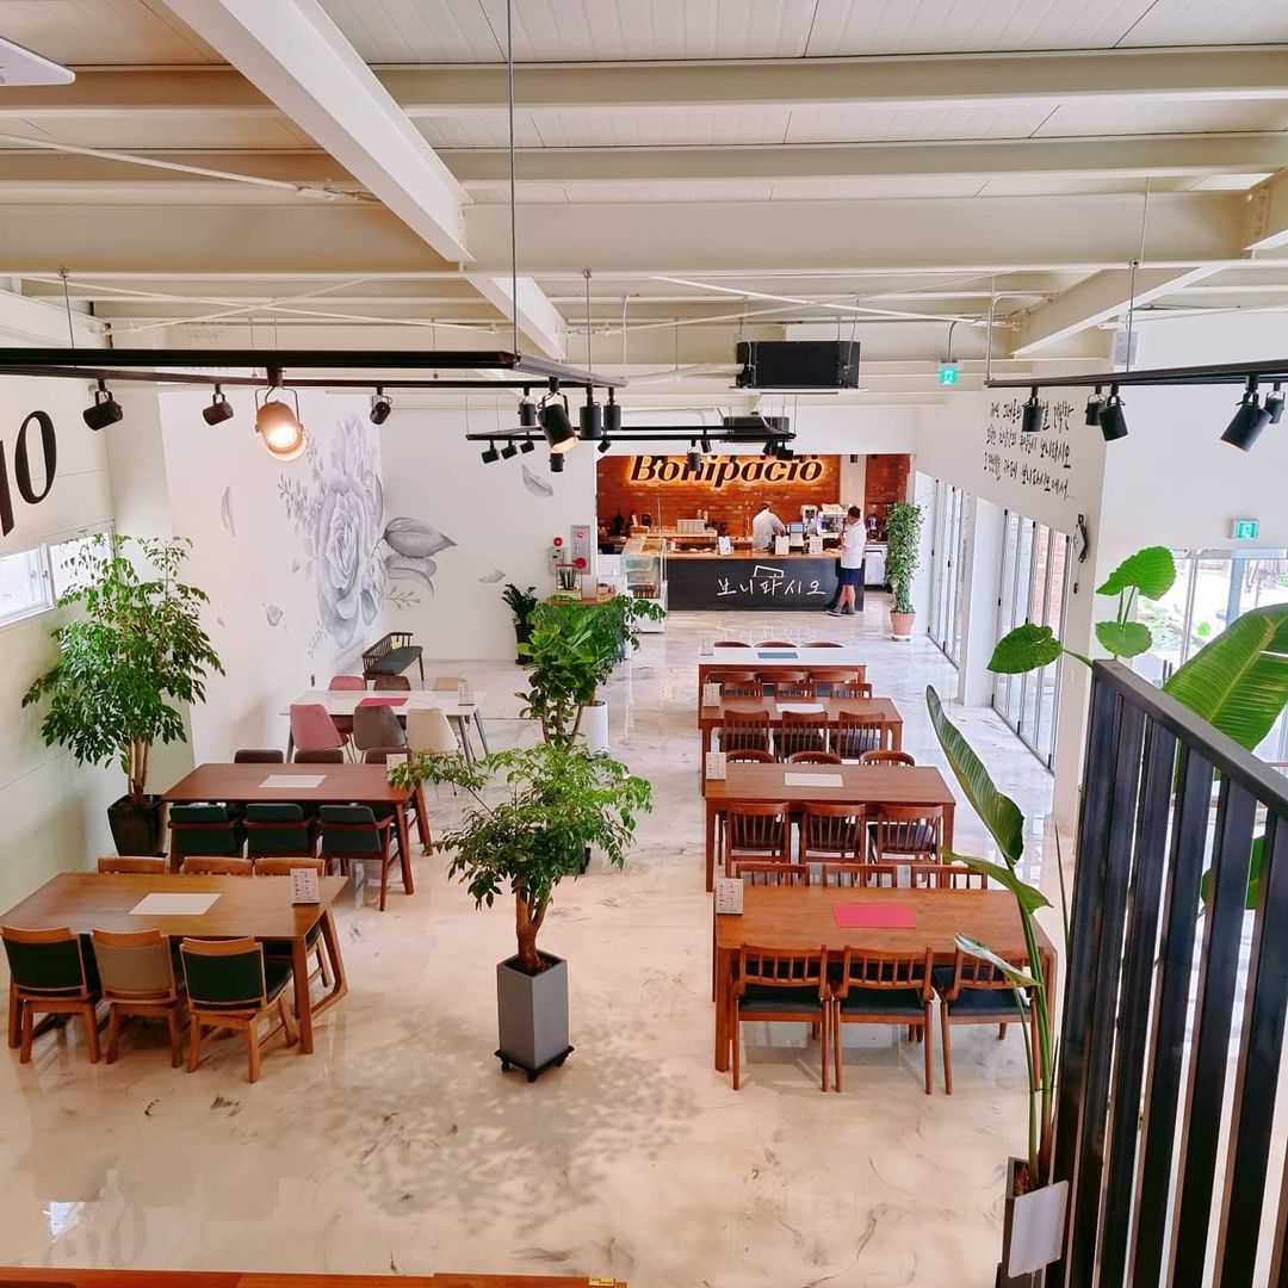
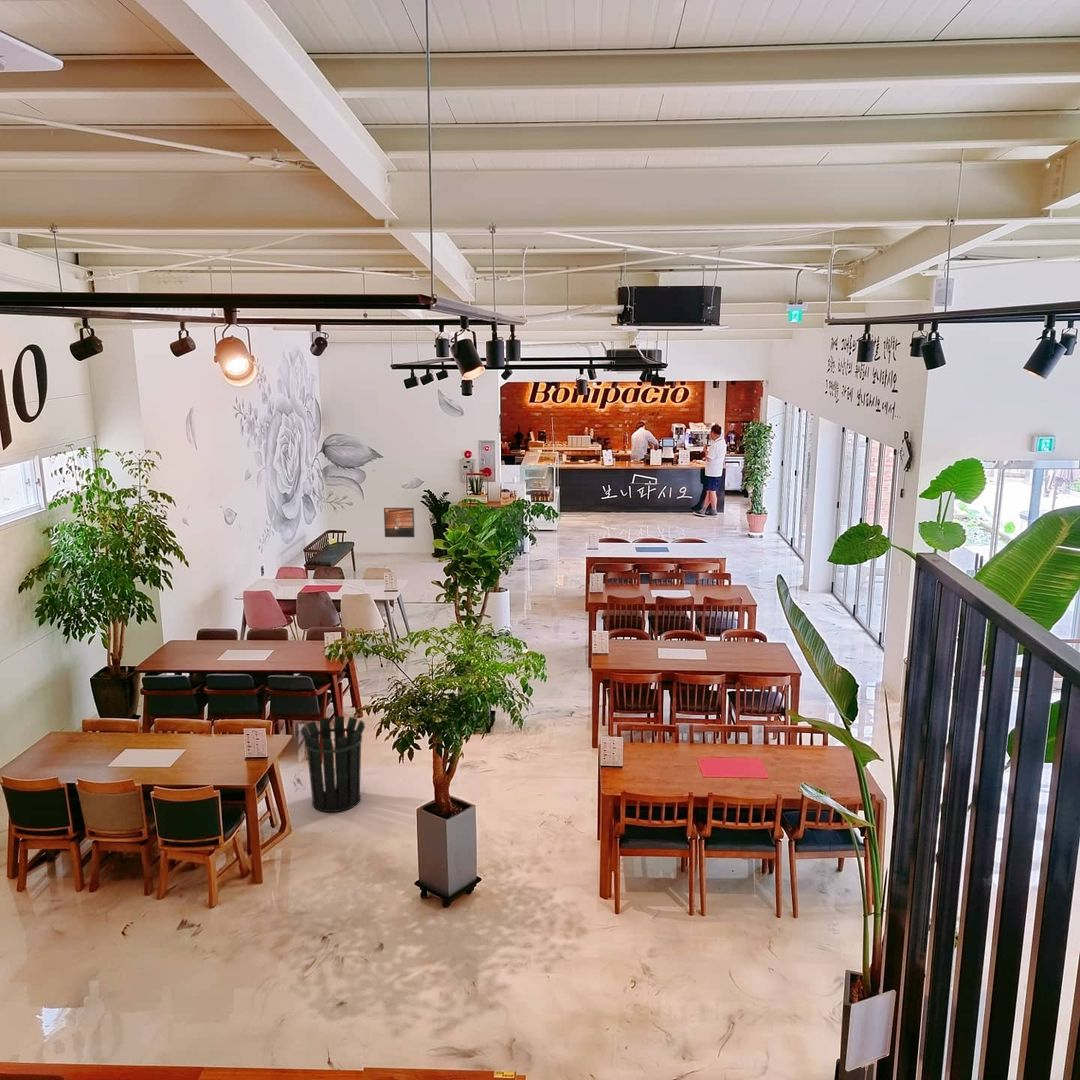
+ waste bin (335, 764)
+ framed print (399, 522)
